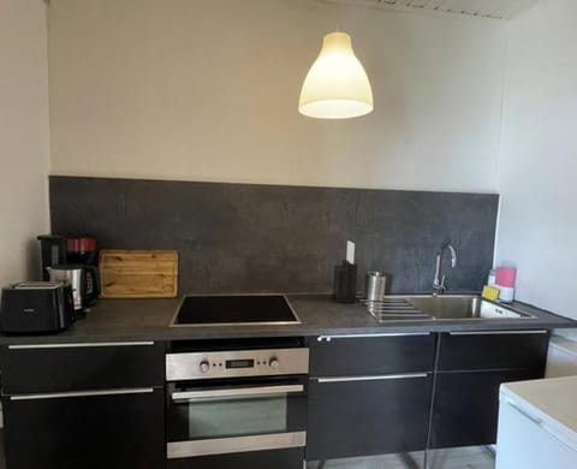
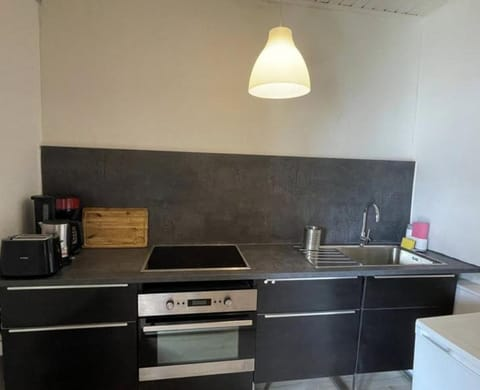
- knife block (343, 271)
